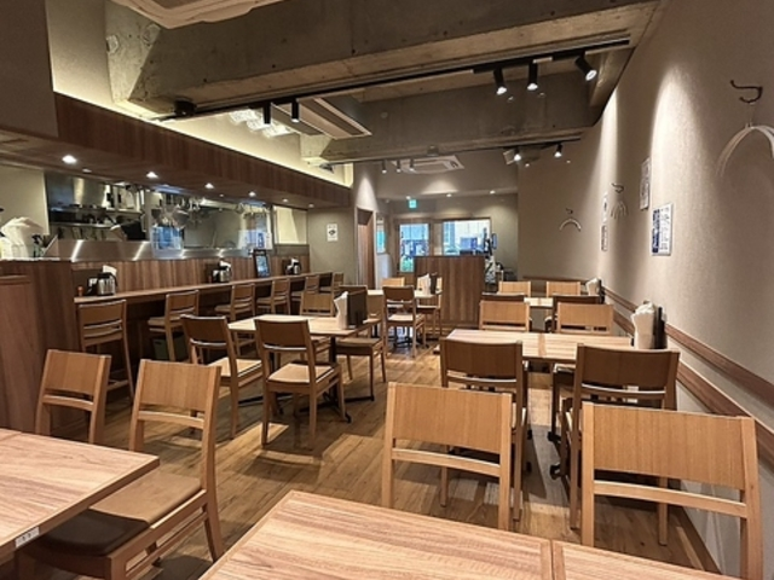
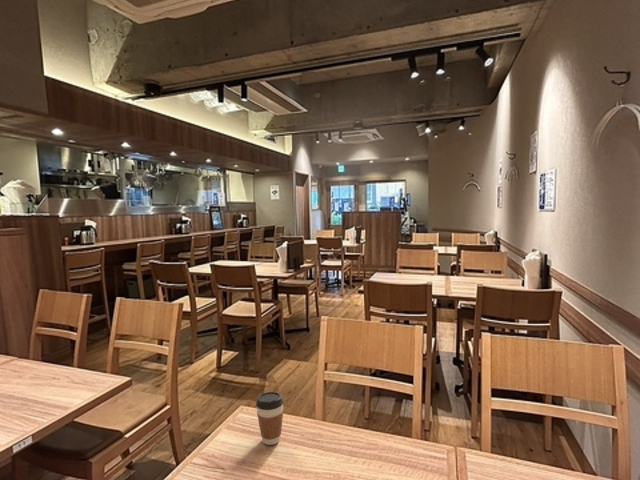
+ coffee cup (270, 418)
